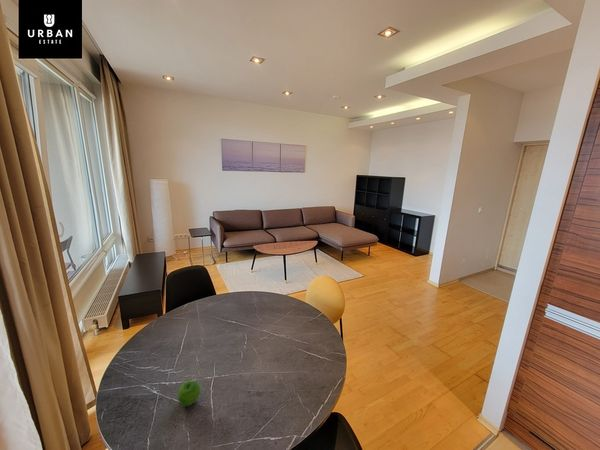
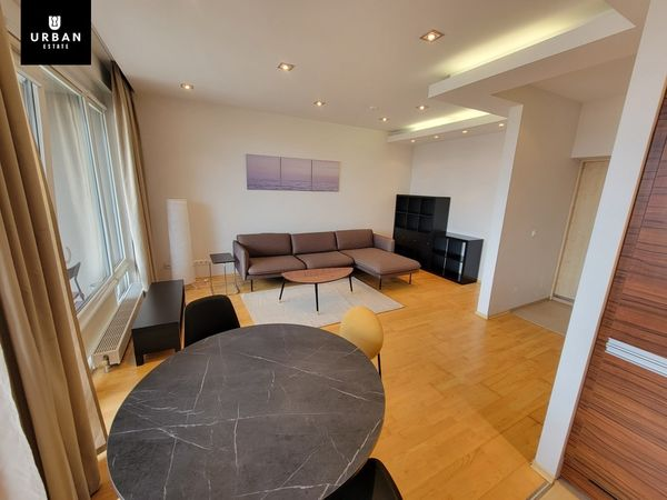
- apple (188, 393)
